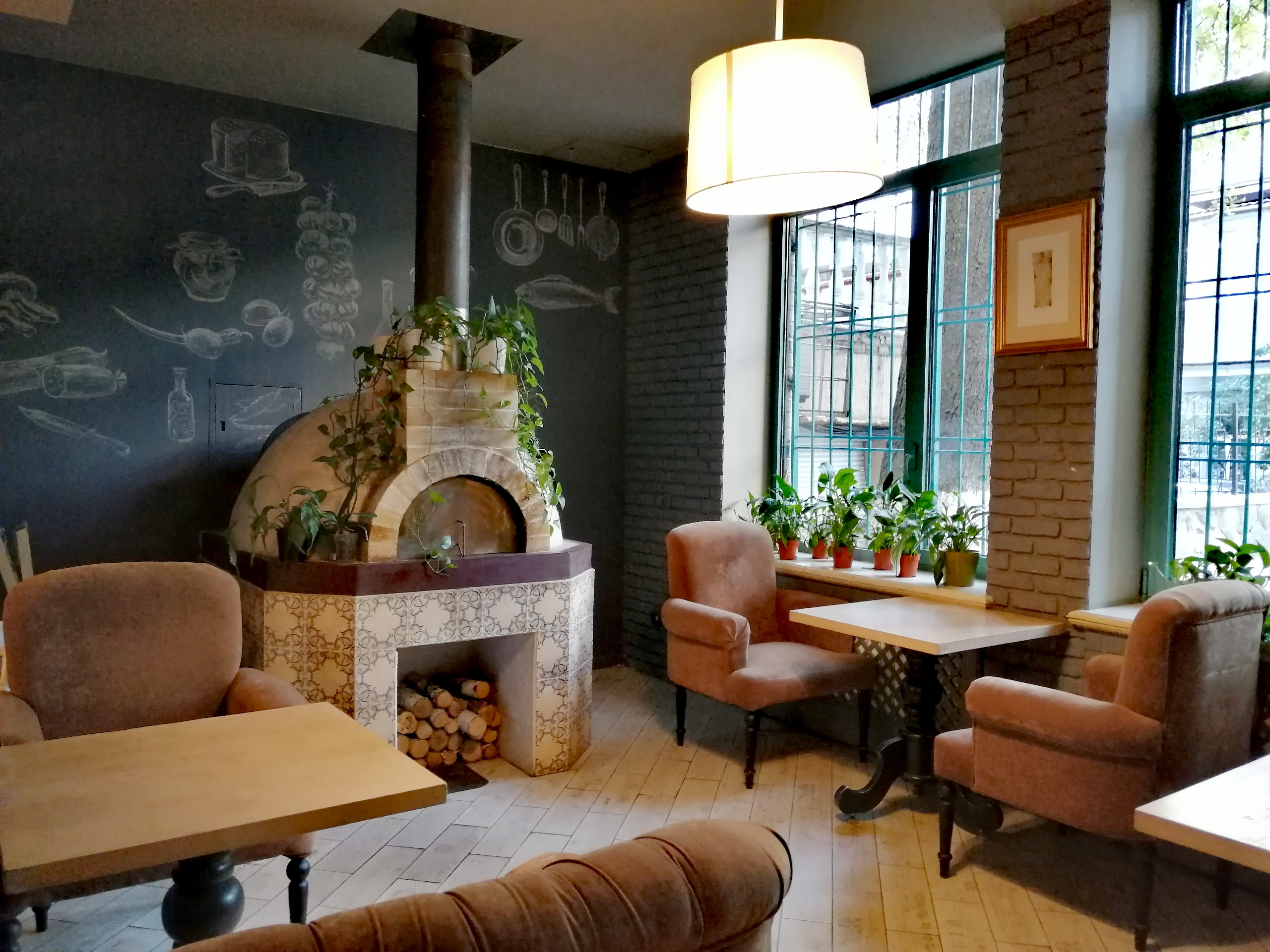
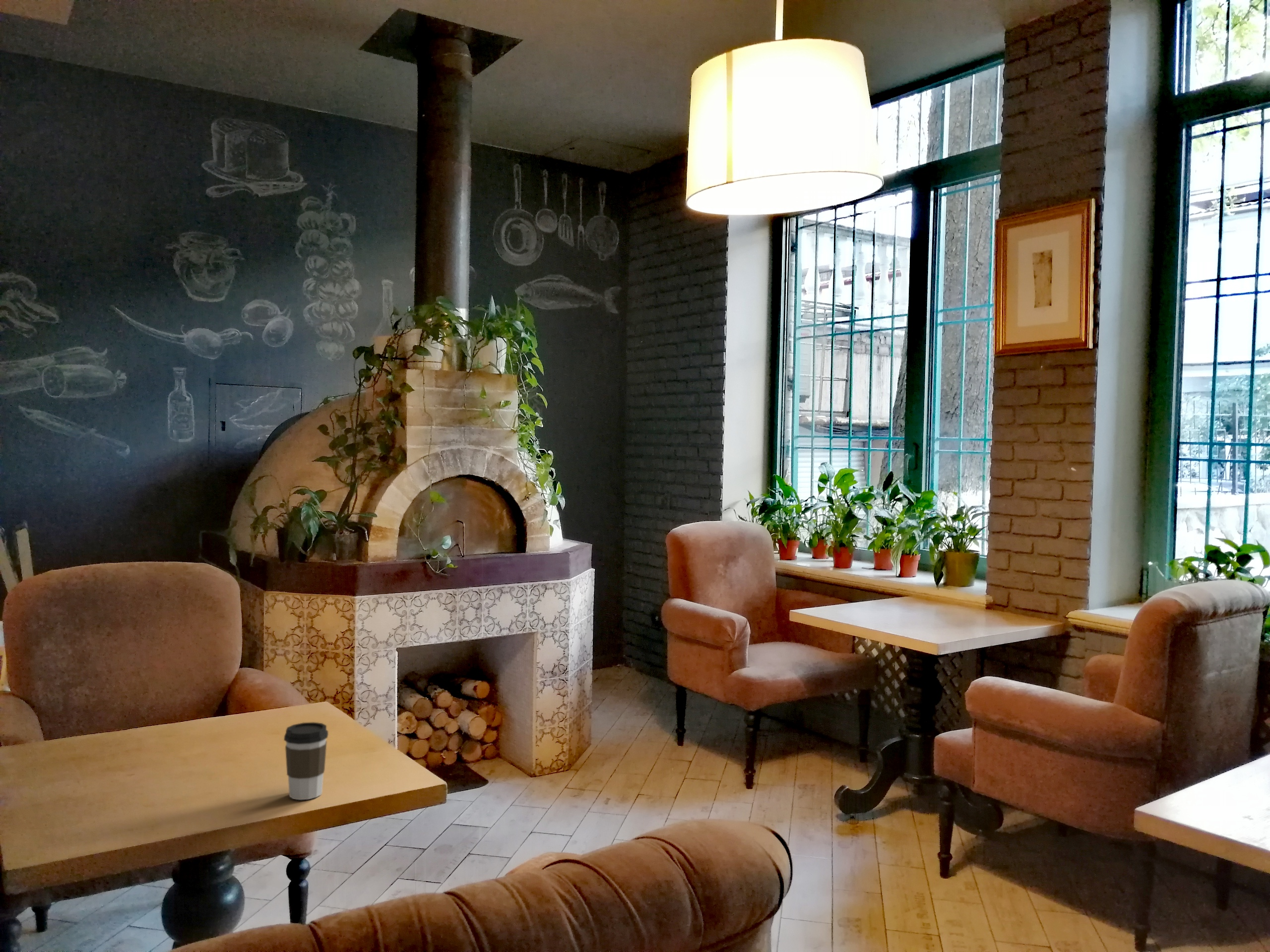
+ coffee cup (306, 761)
